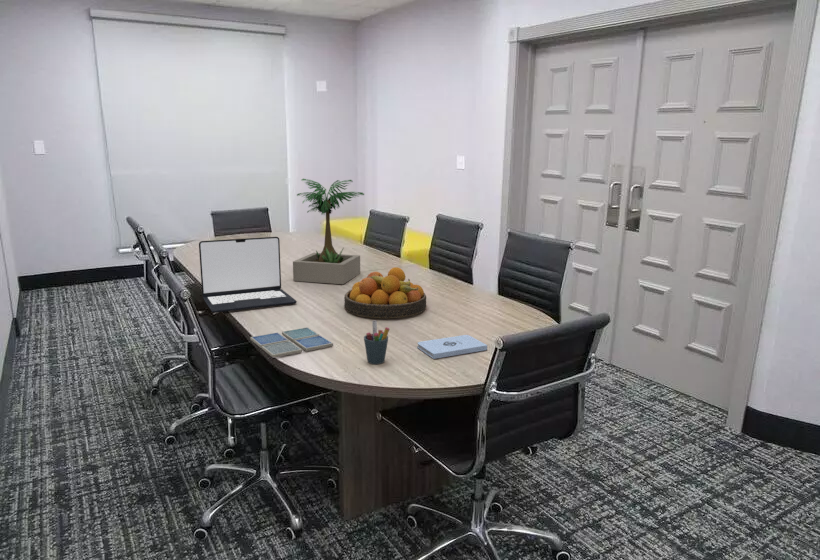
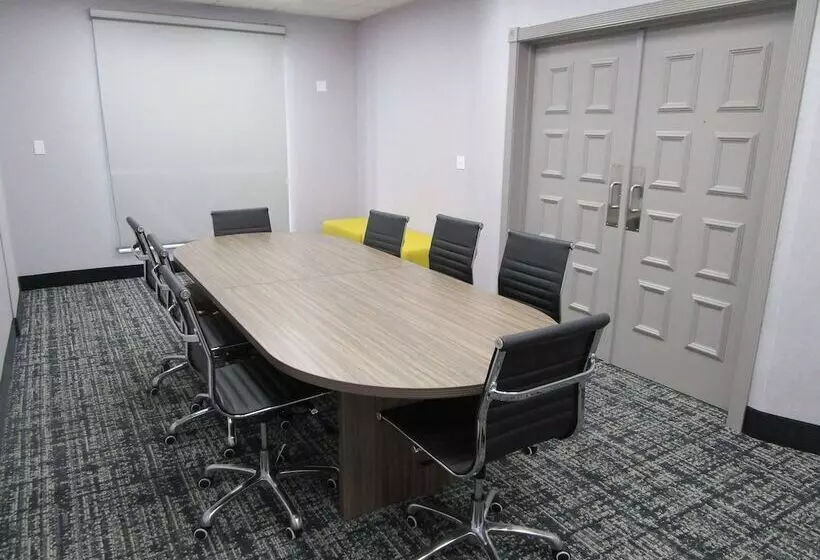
- potted plant (330, 229)
- pen holder (376, 342)
- notepad (451, 346)
- laptop (248, 272)
- drink coaster (290, 341)
- fruit bowl (385, 289)
